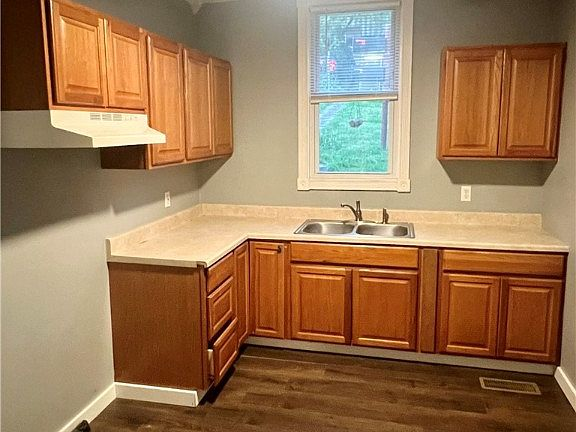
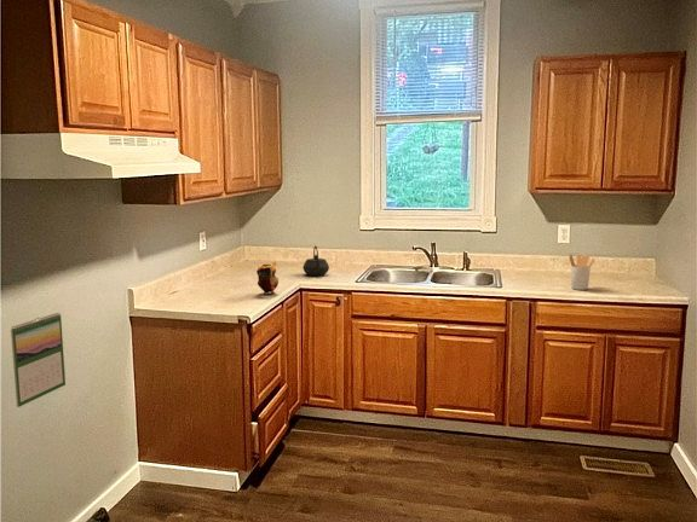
+ kettle (316, 260)
+ utensil holder (581, 271)
+ teapot (266, 278)
+ calendar (39, 356)
